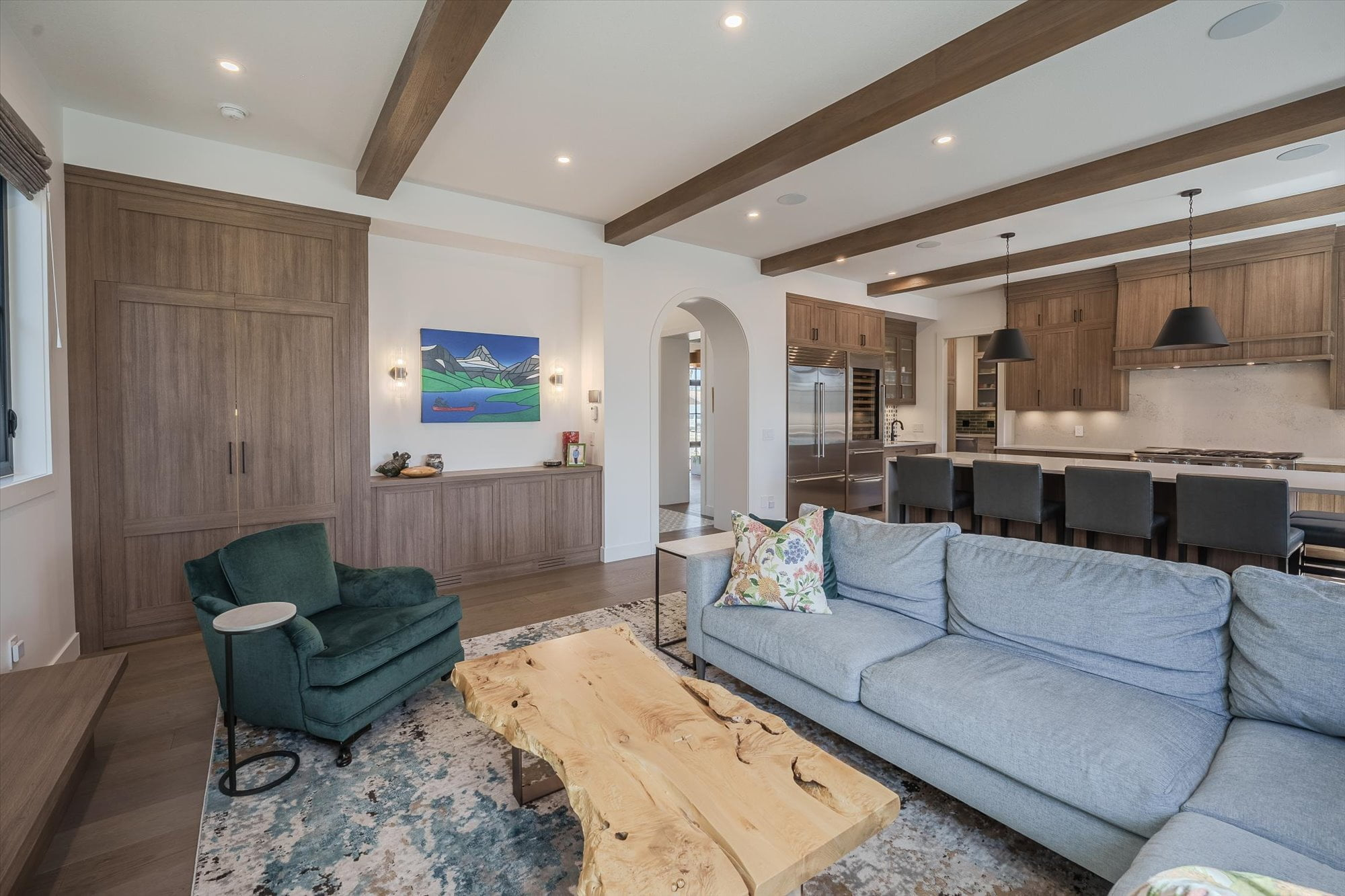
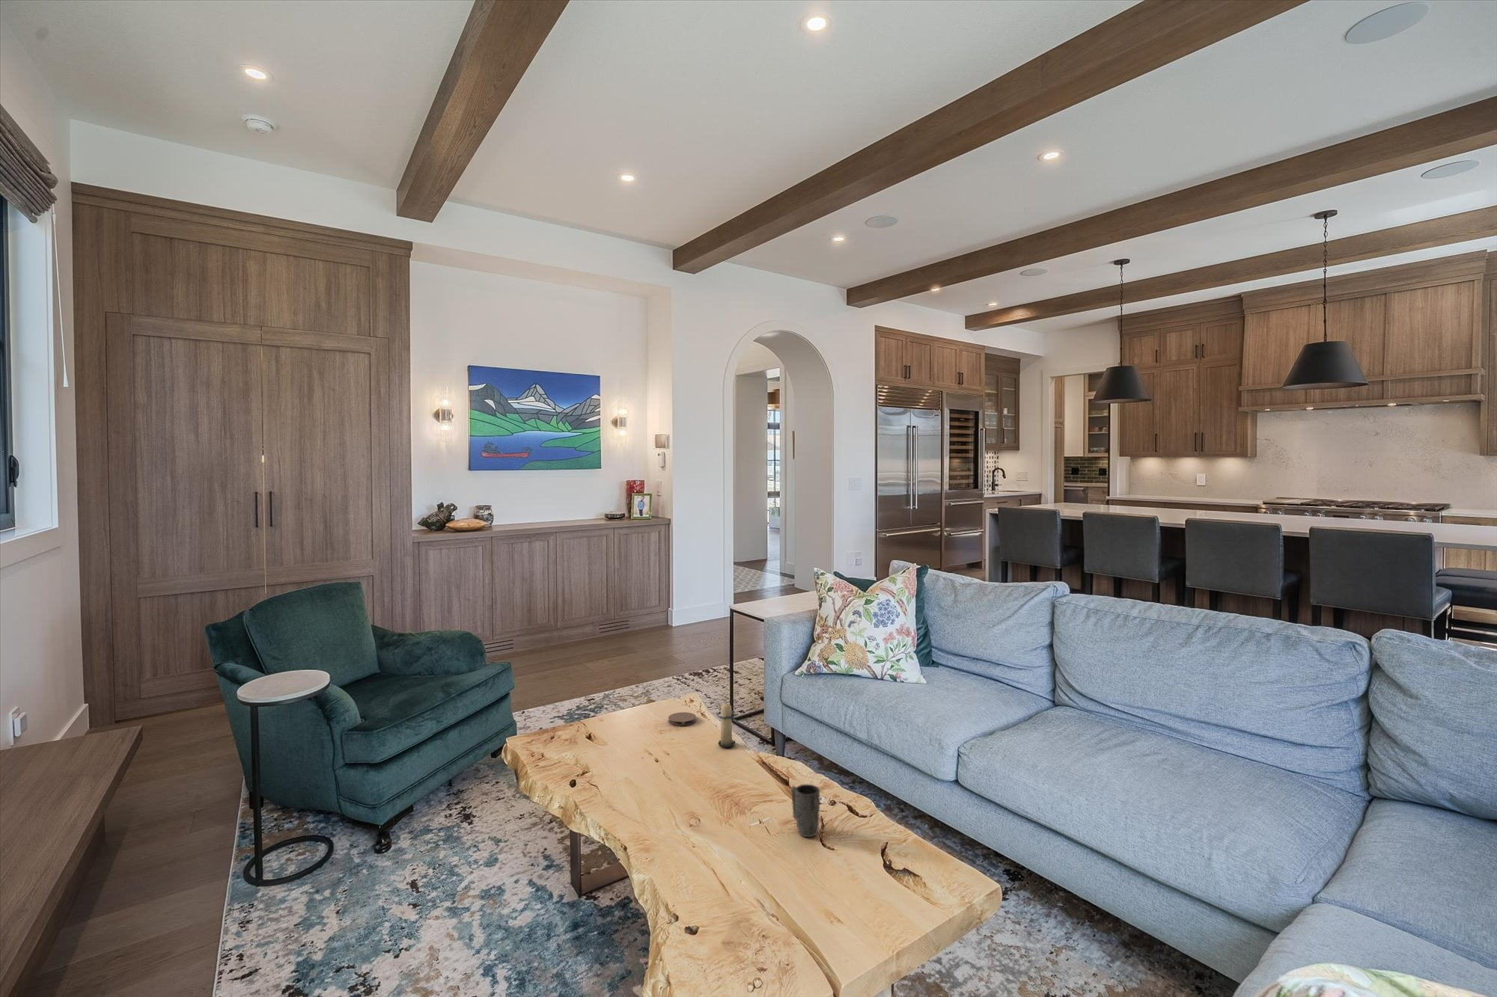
+ mug (805, 809)
+ coaster (682, 719)
+ candle (726, 722)
